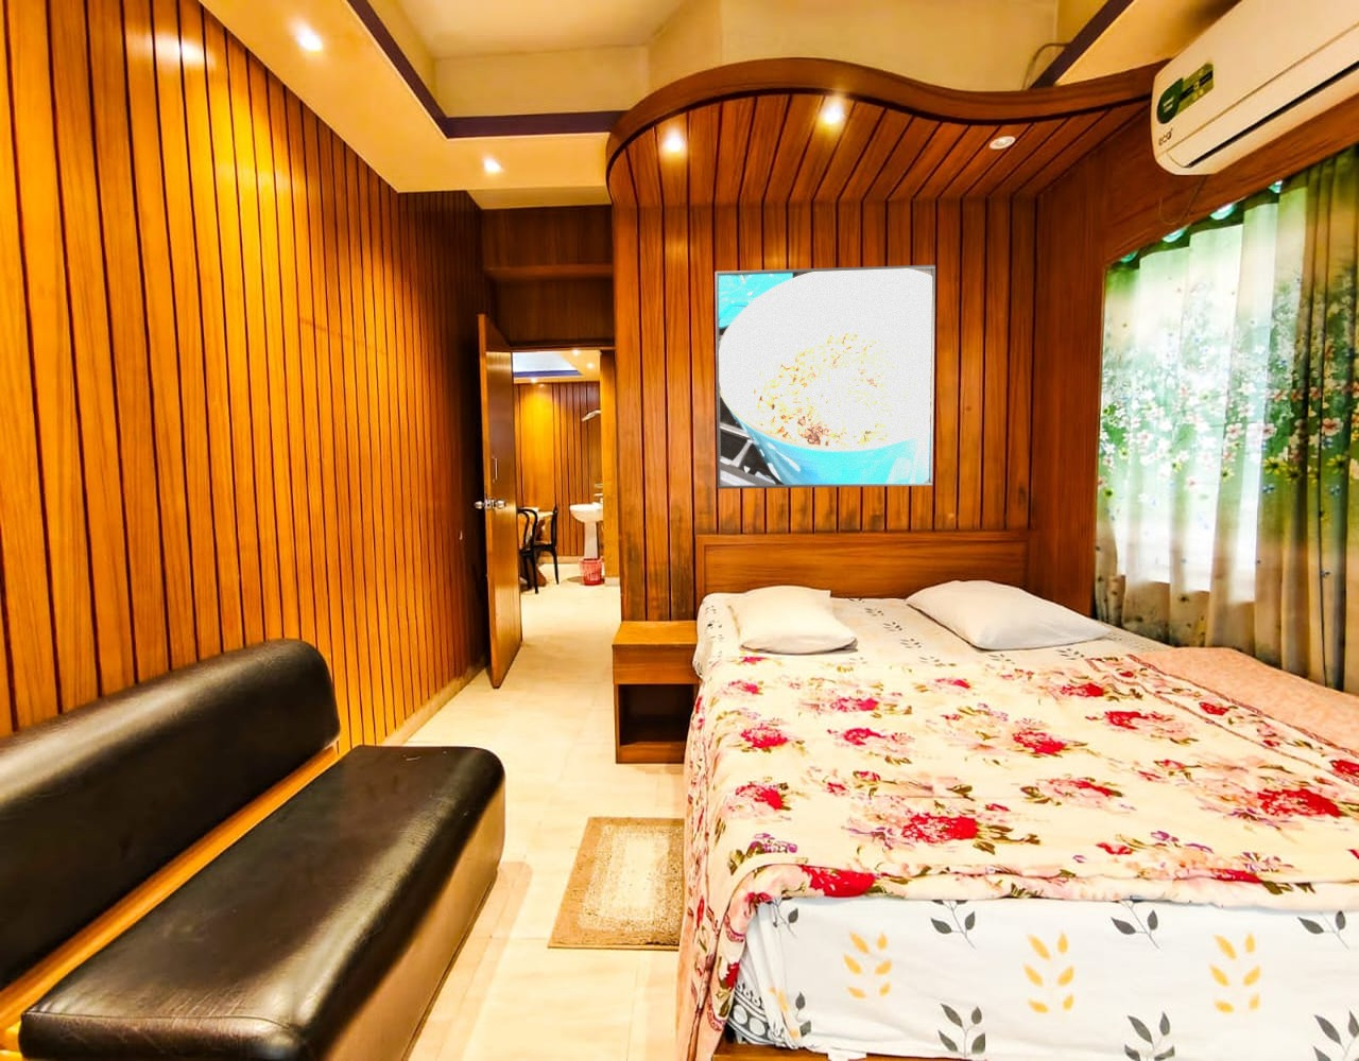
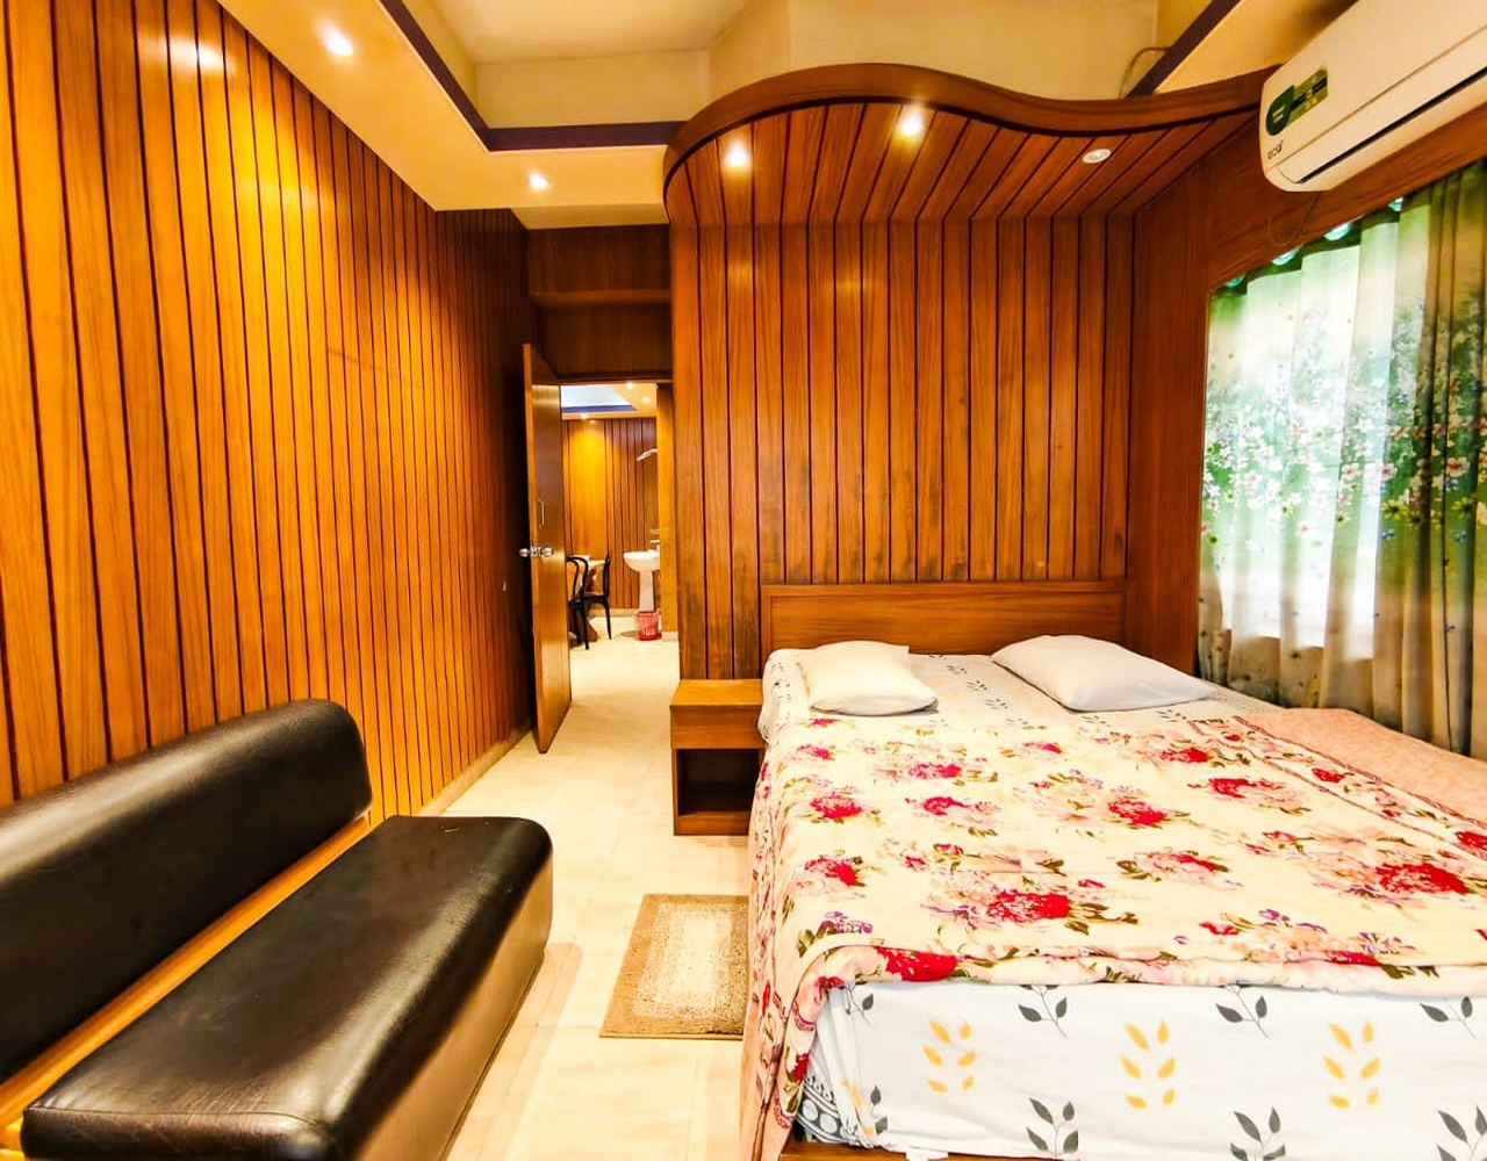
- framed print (824, 378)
